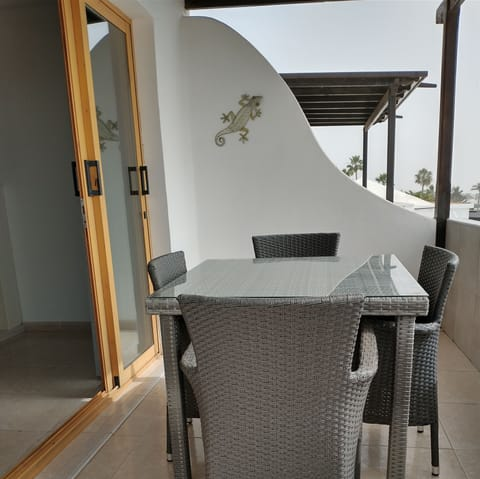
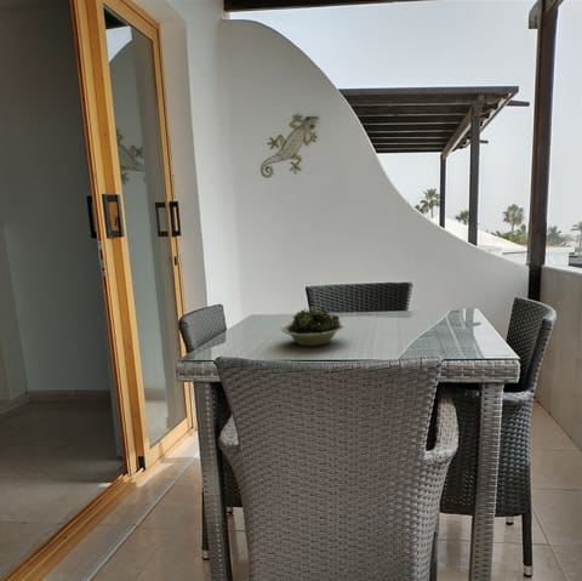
+ bowl (312, 323)
